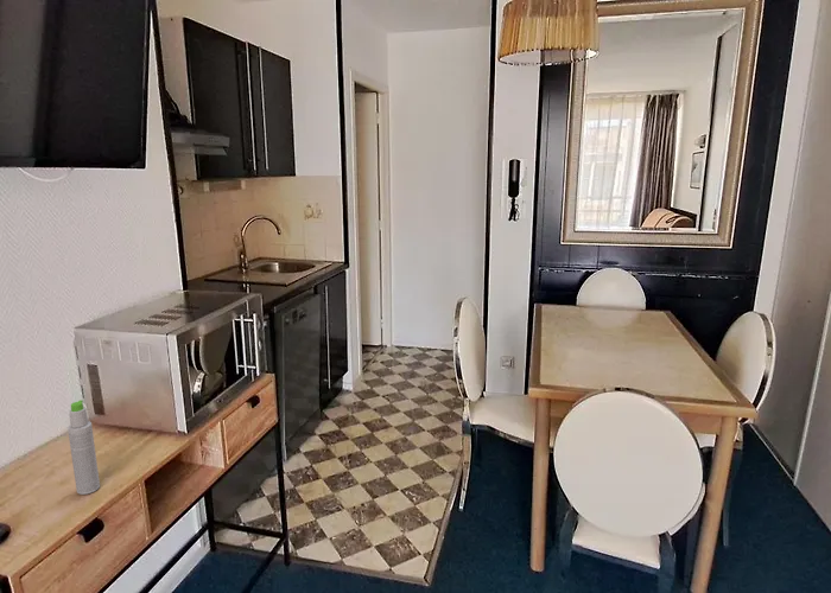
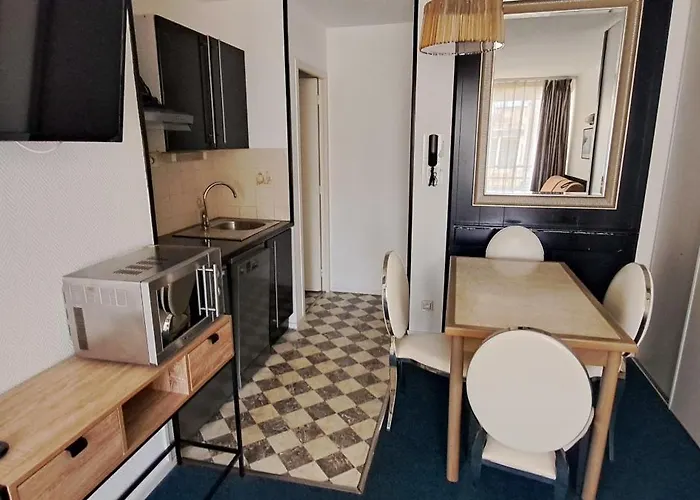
- bottle (82, 446)
